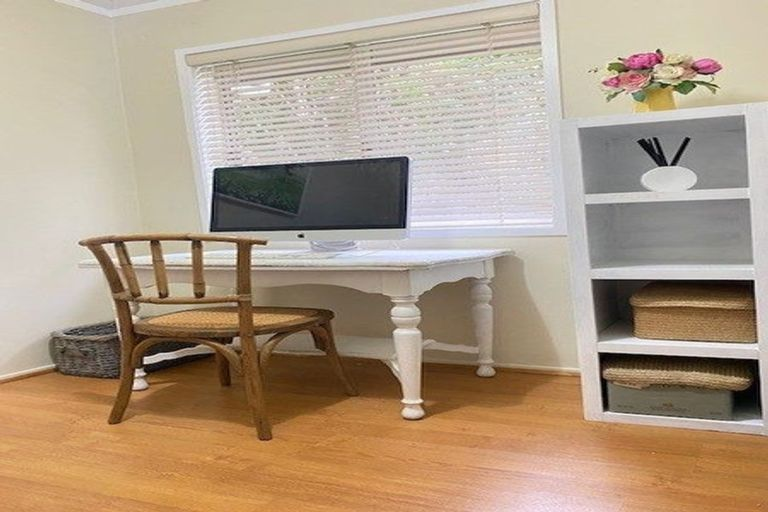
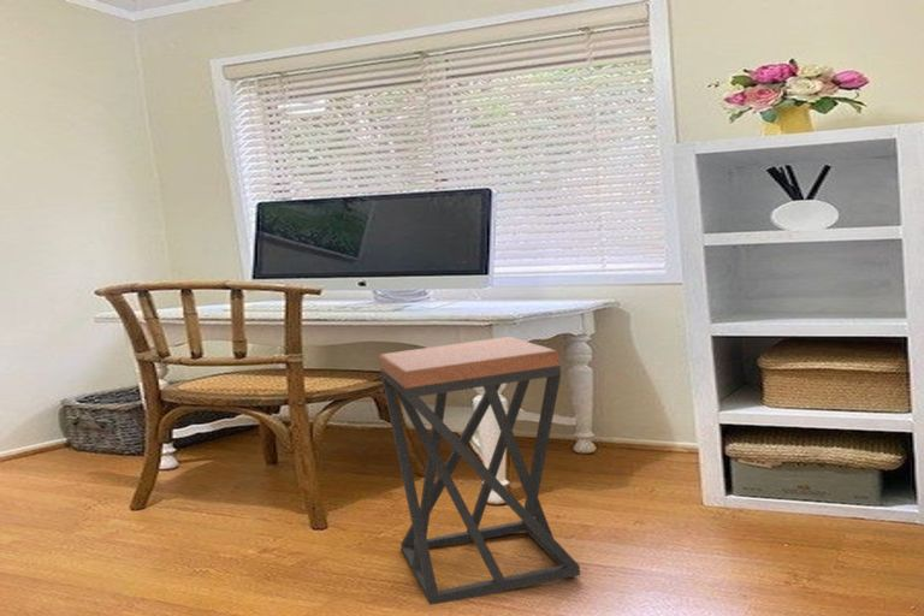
+ stool (474, 458)
